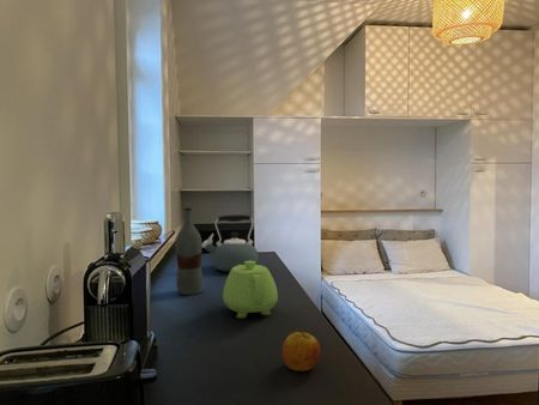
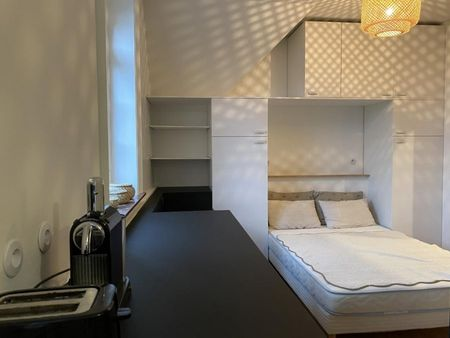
- bottle (188, 249)
- teapot (249, 285)
- apple (301, 346)
- kettle (230, 241)
